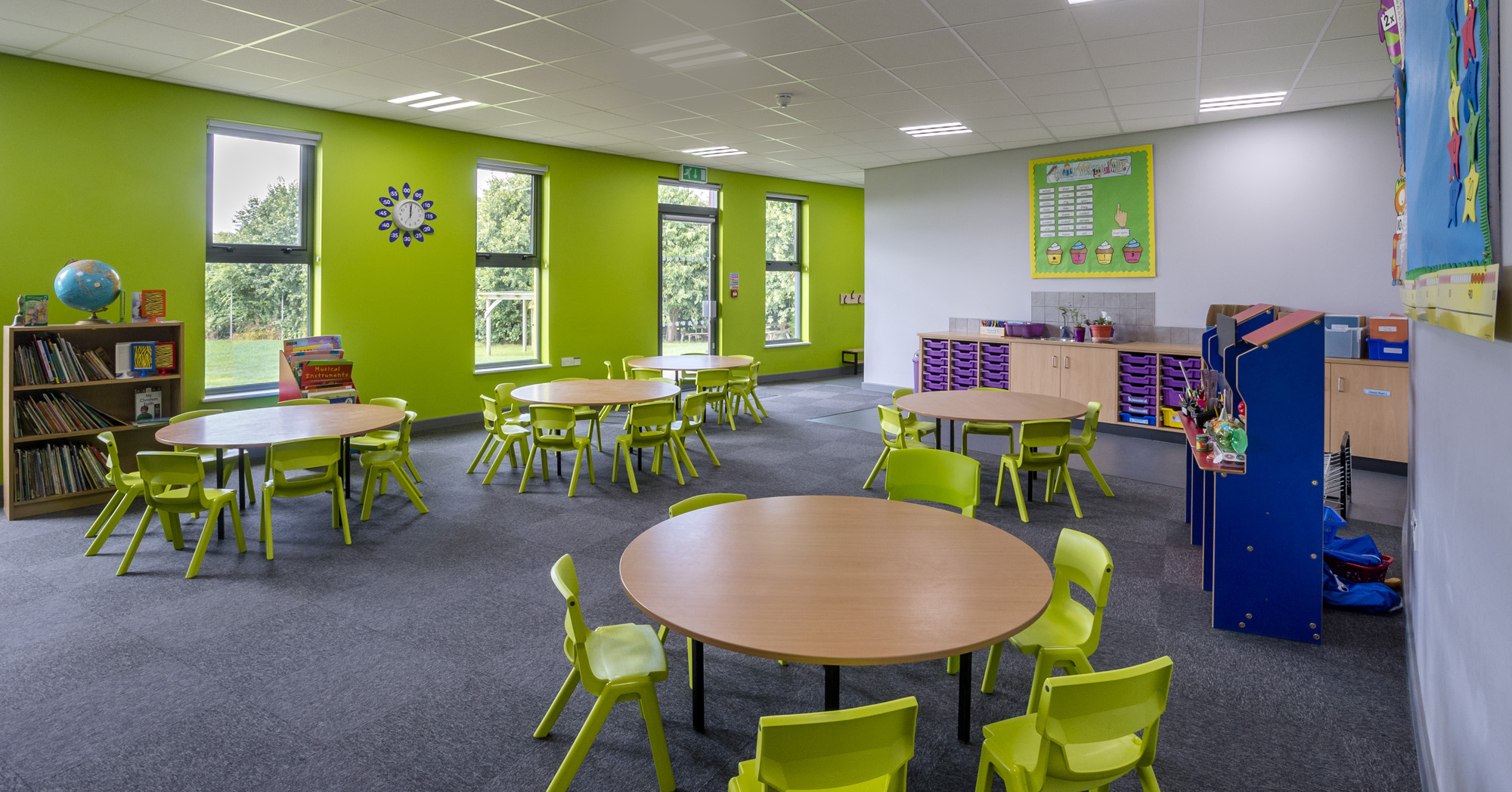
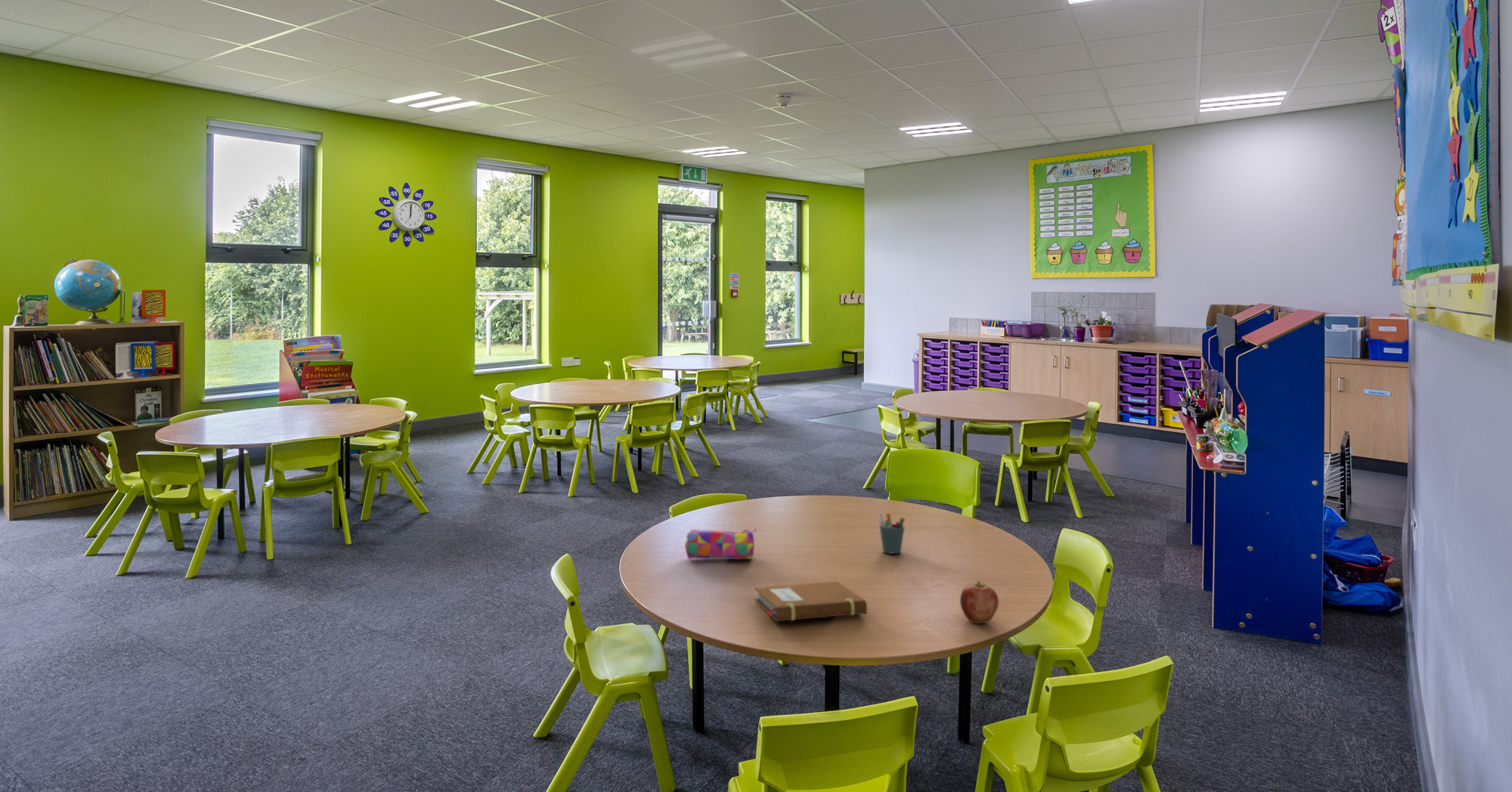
+ pen holder (891, 531)
+ apple (978, 602)
+ pencil case (720, 543)
+ notebook (807, 601)
